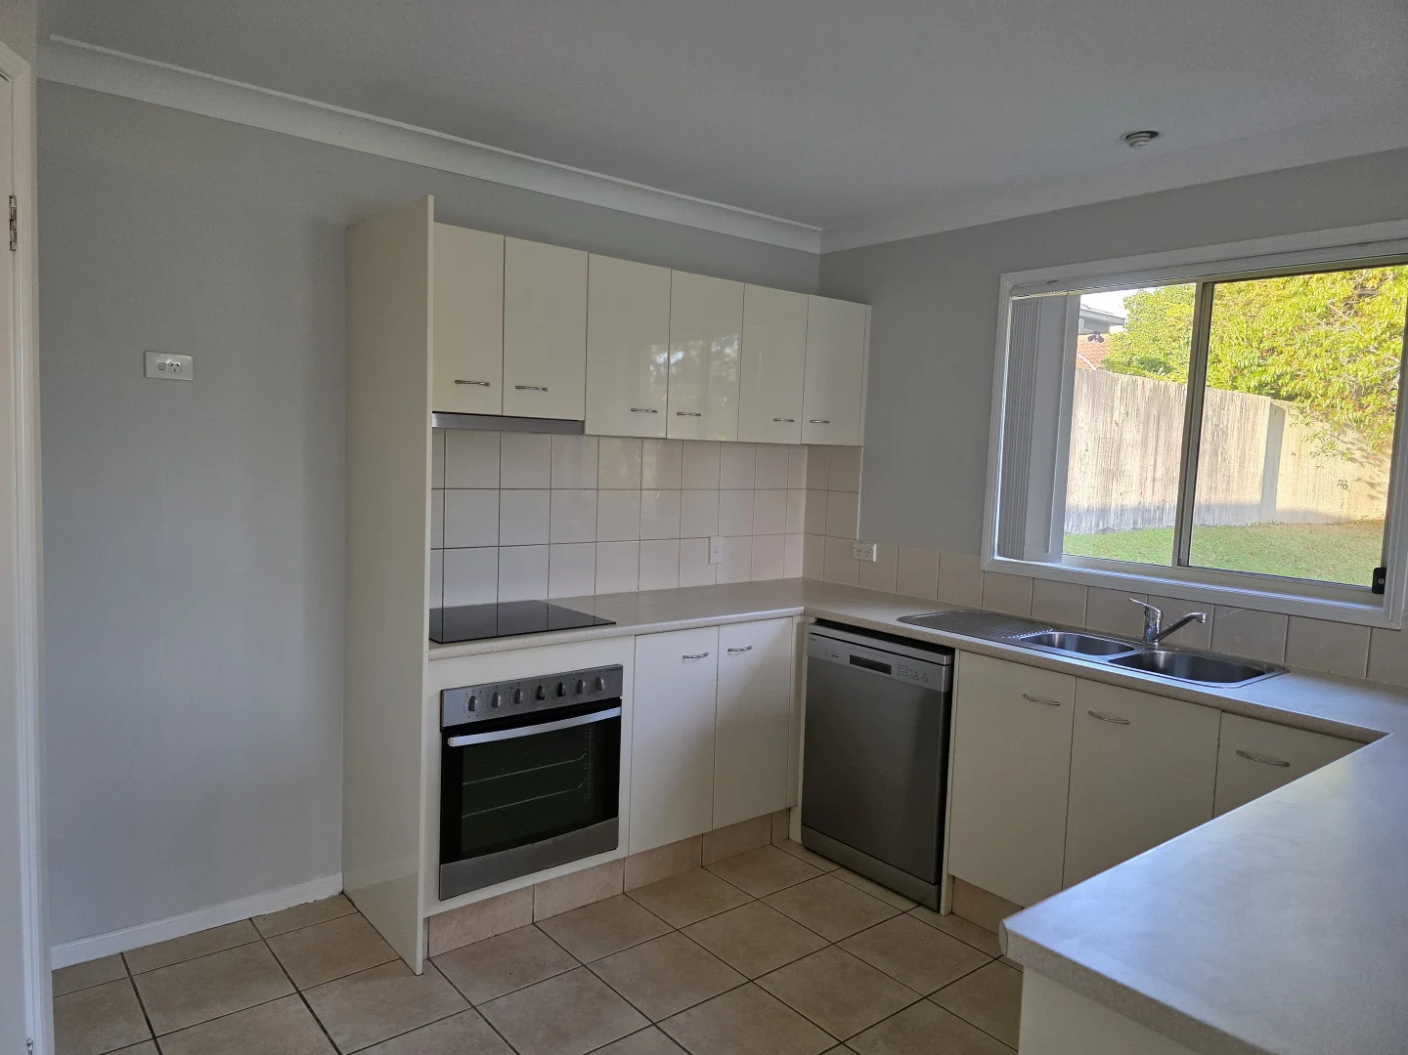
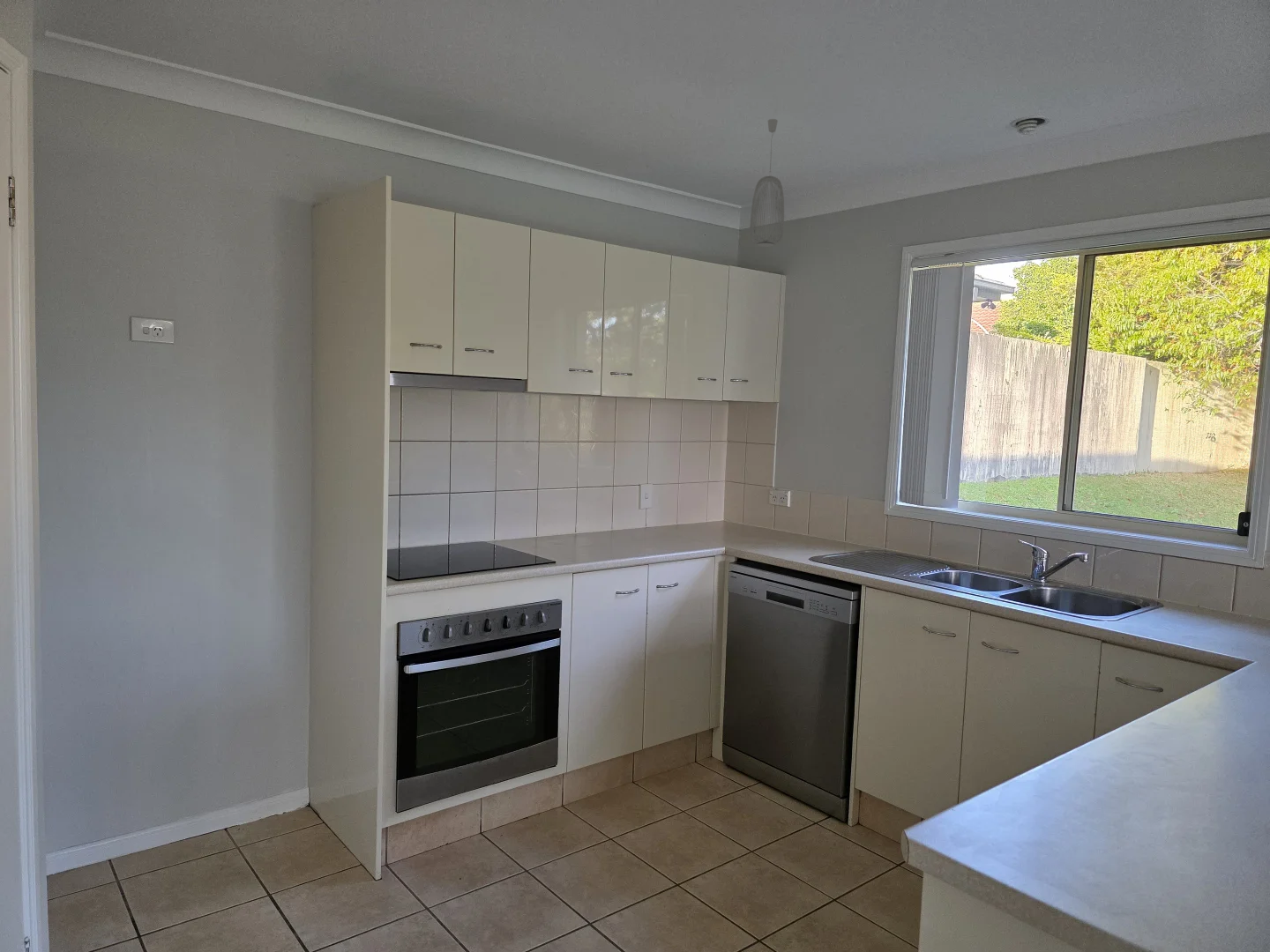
+ pendant light (769, 182)
